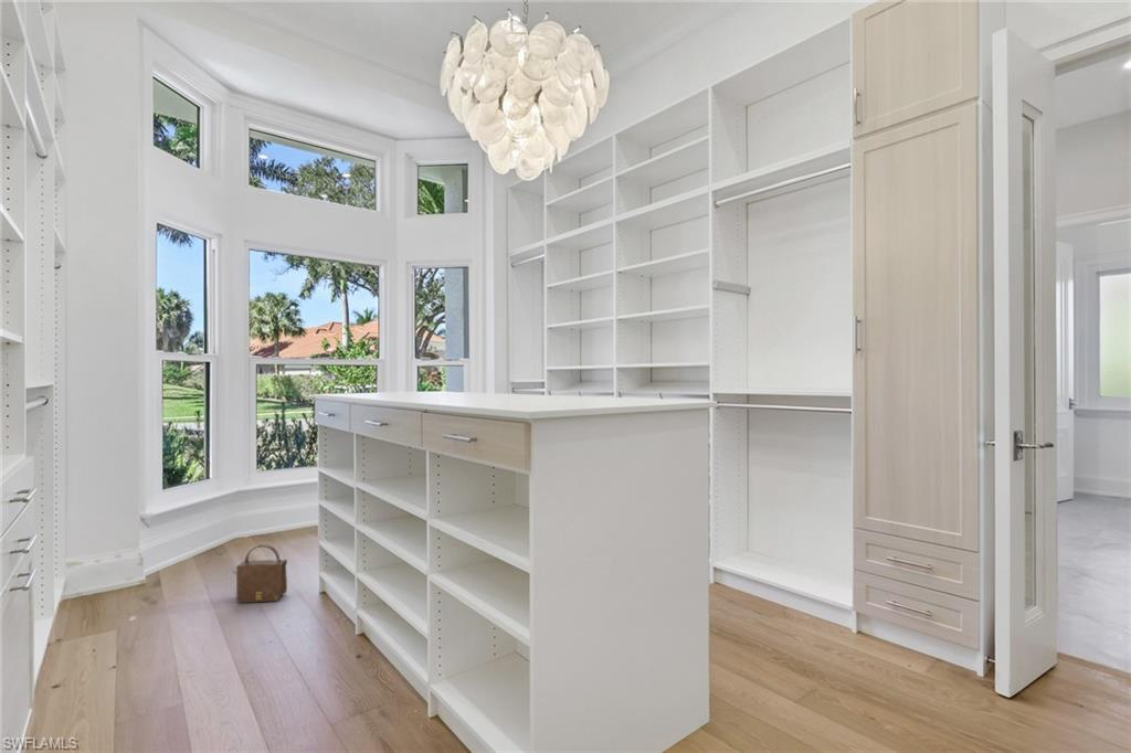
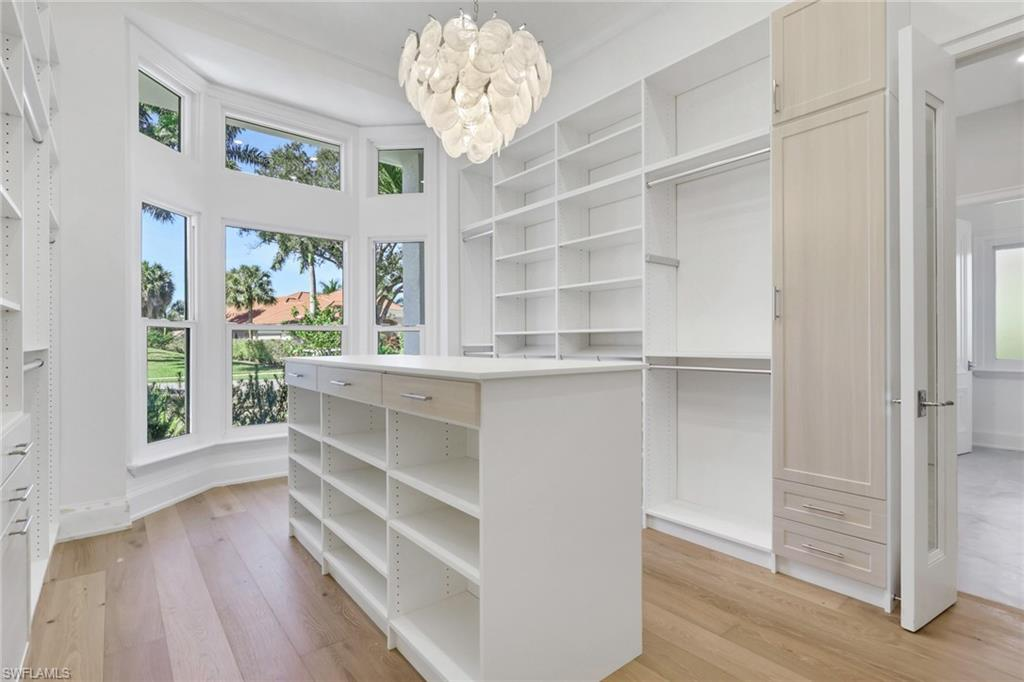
- handbag (262, 571)
